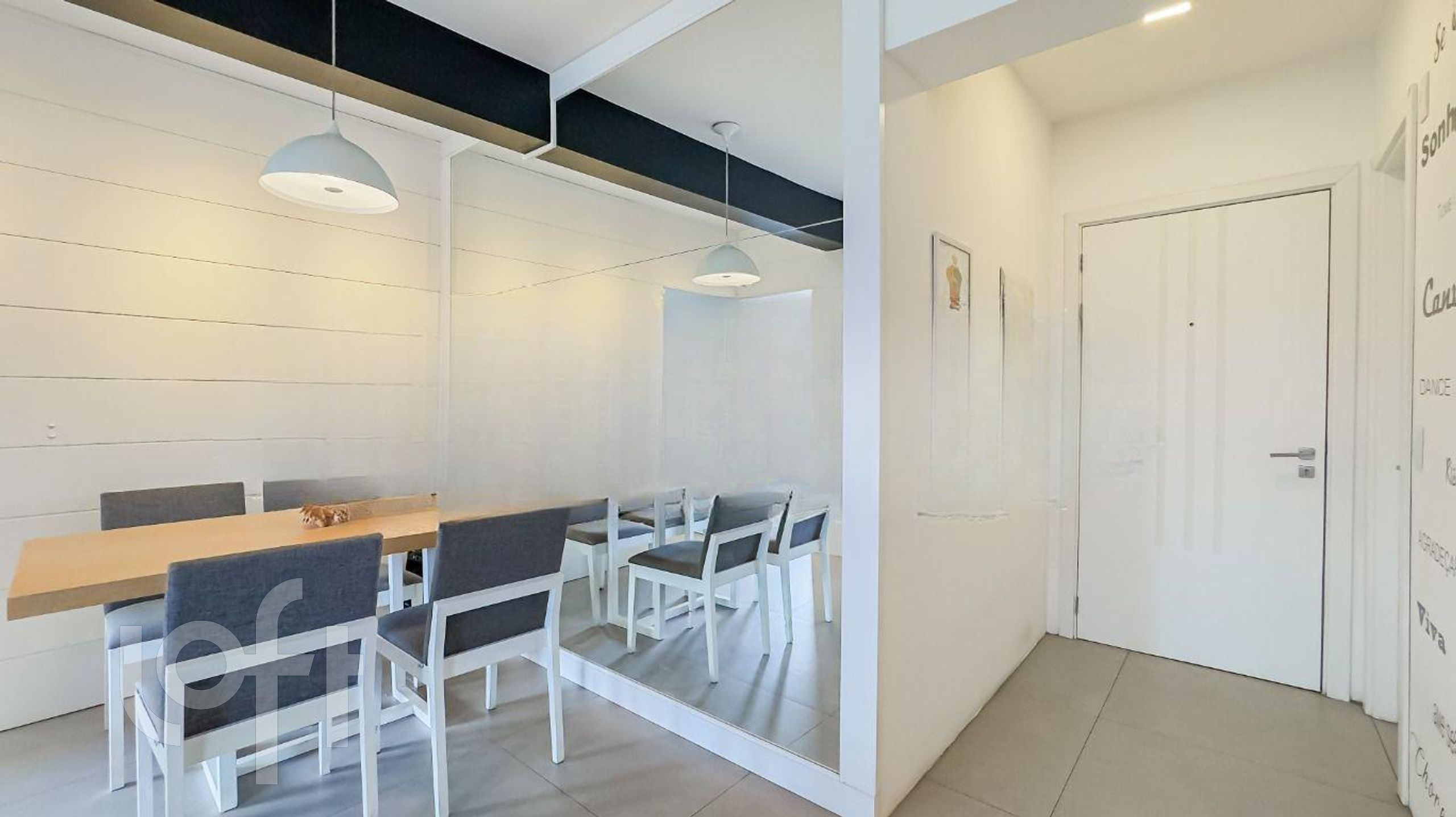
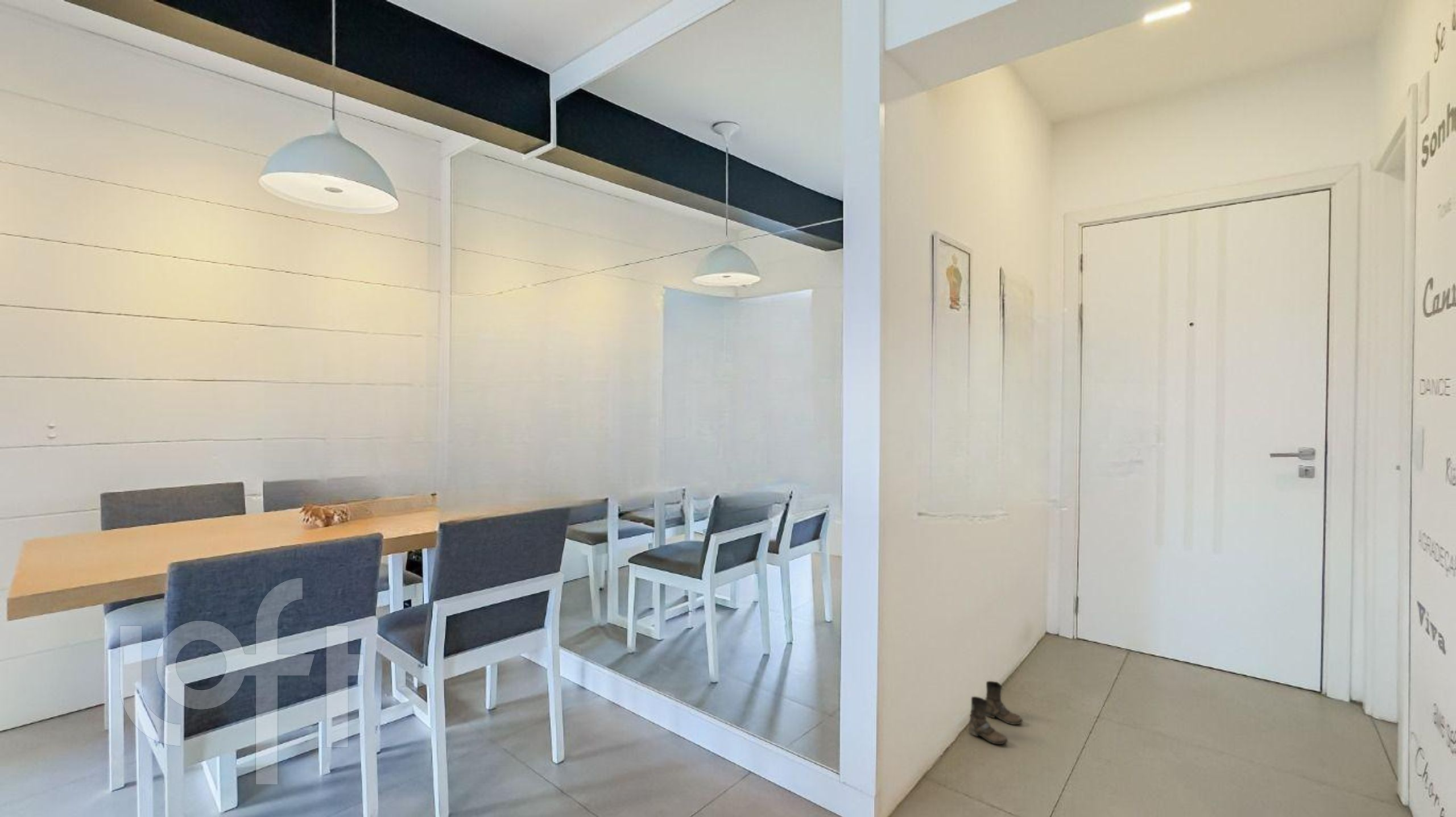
+ boots (996, 711)
